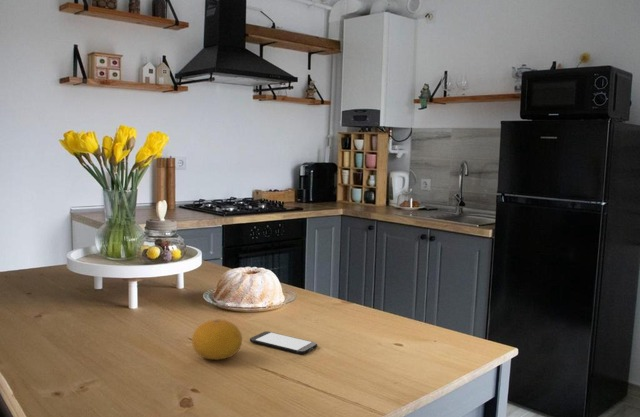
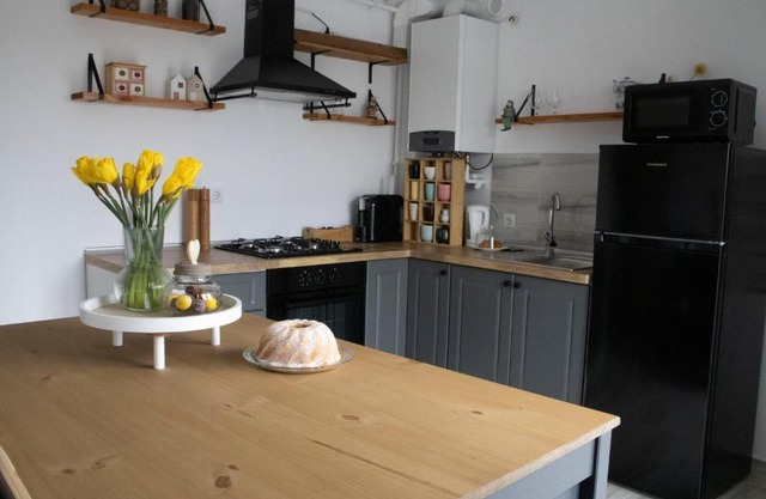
- fruit (217, 339)
- smartphone (283, 342)
